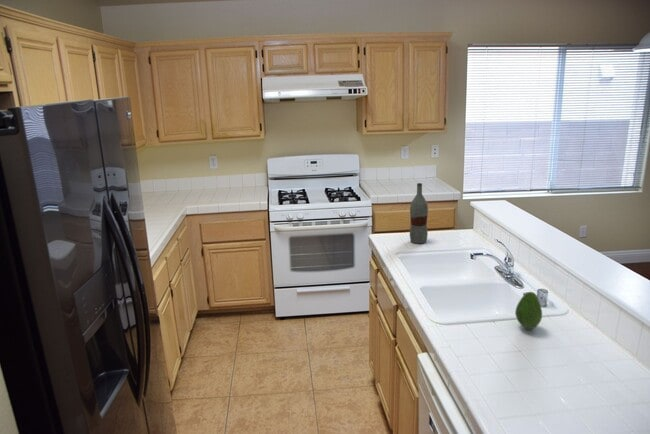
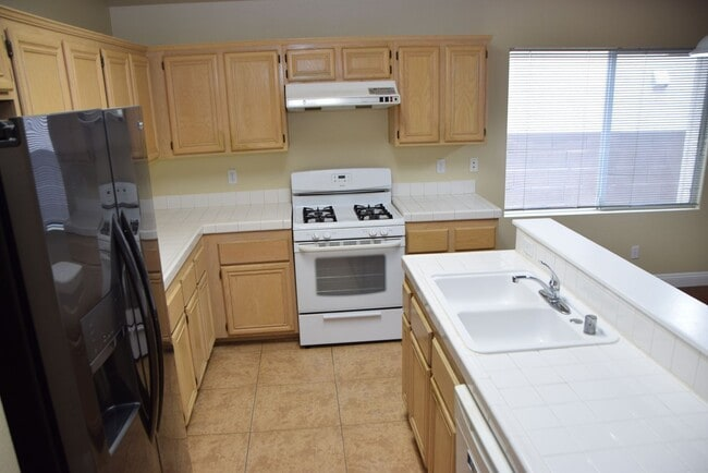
- bottle (419, 212)
- fruit (528, 310)
